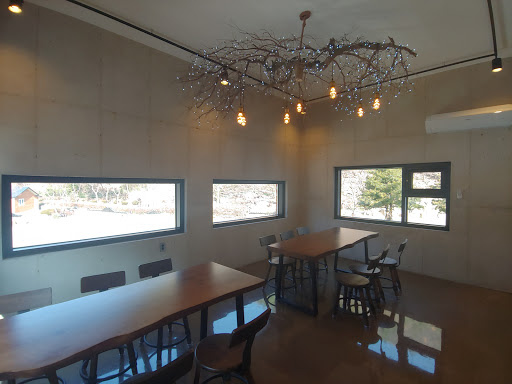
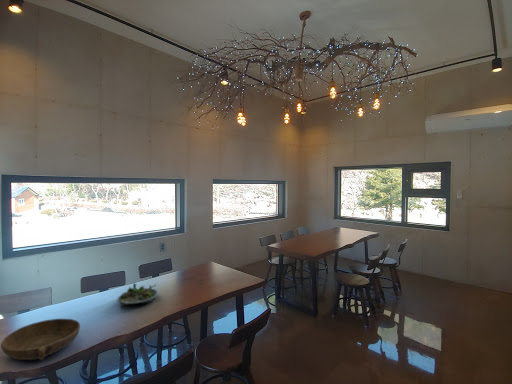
+ bowl (43, 339)
+ succulent planter (138, 292)
